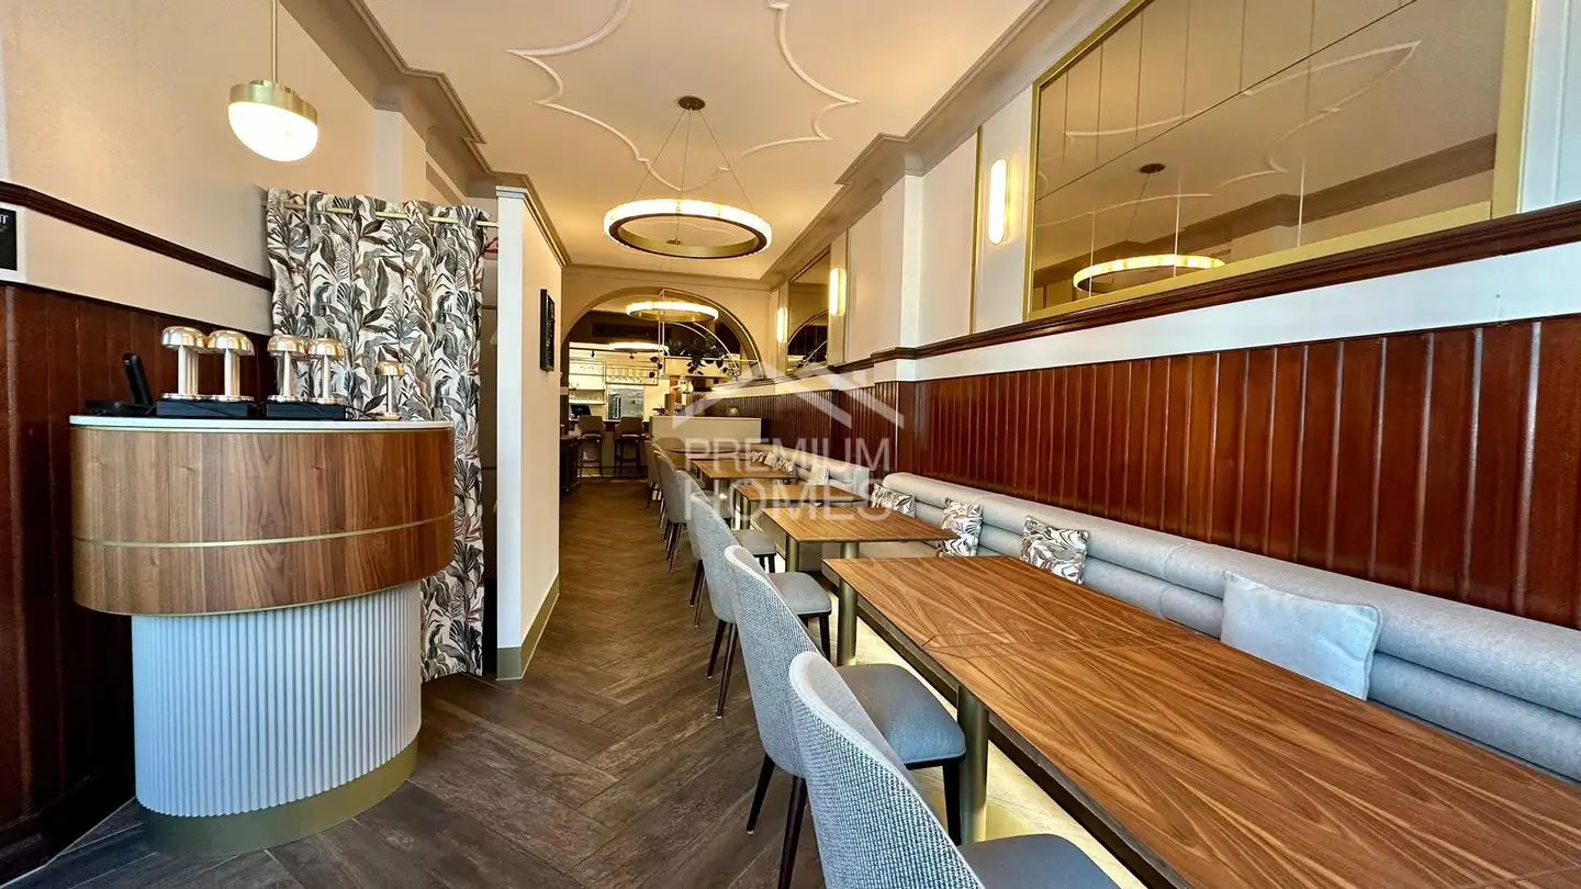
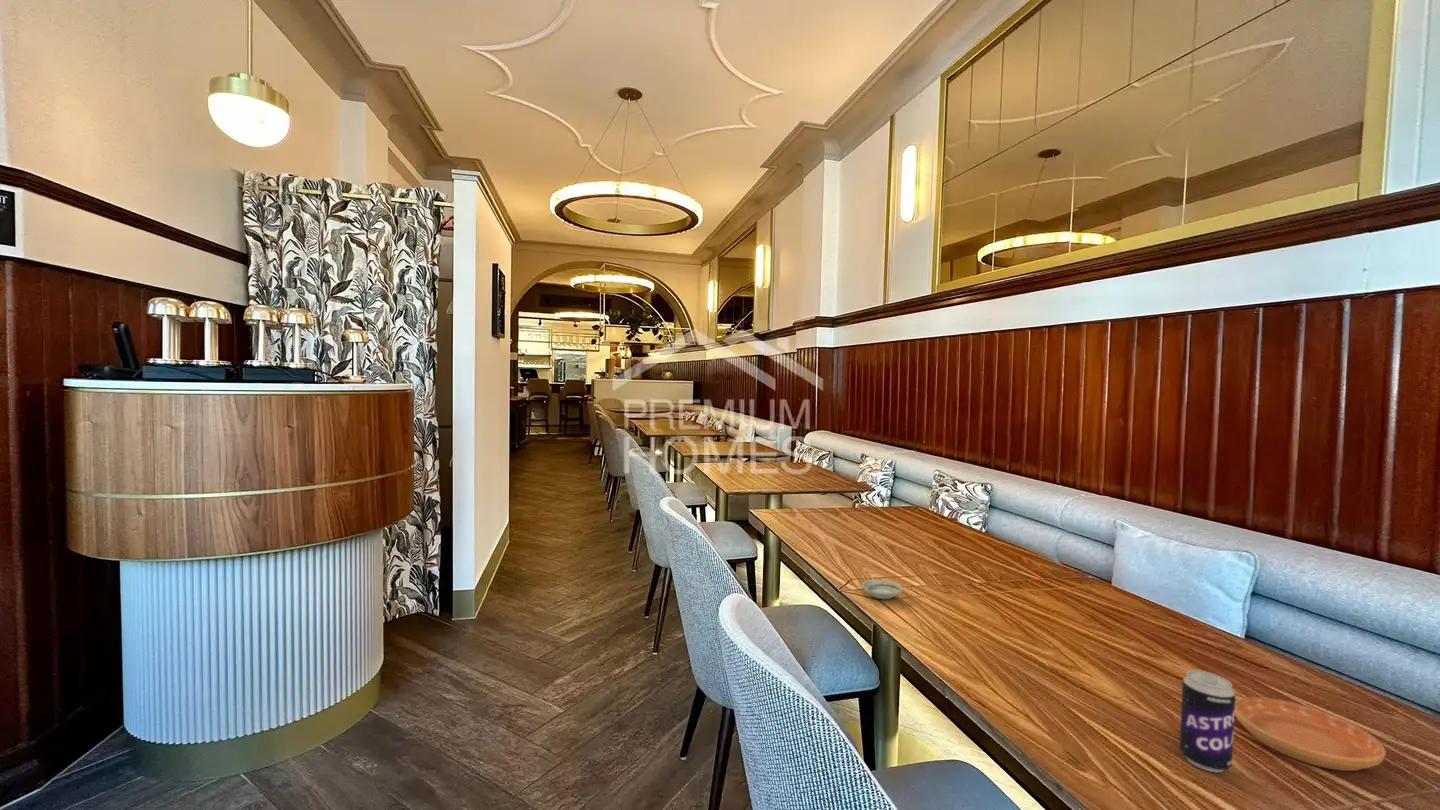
+ beverage can (1206, 720)
+ saucer (1304, 734)
+ saucer (881, 590)
